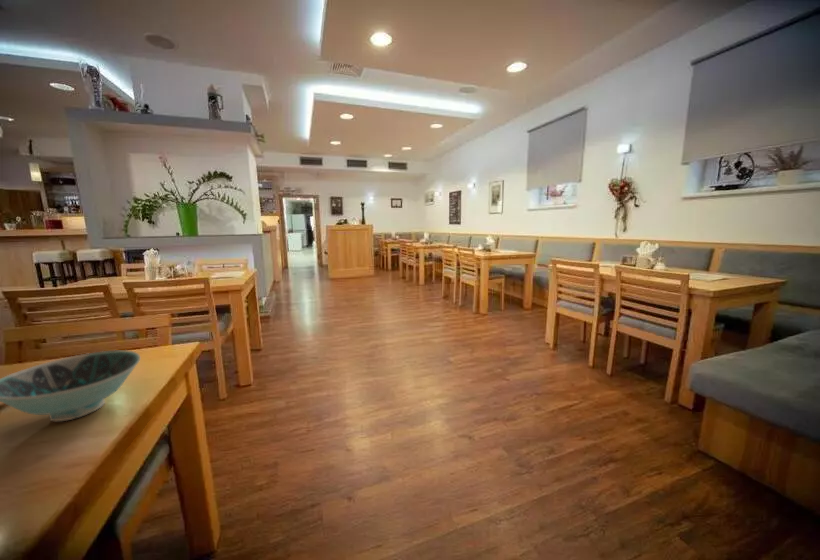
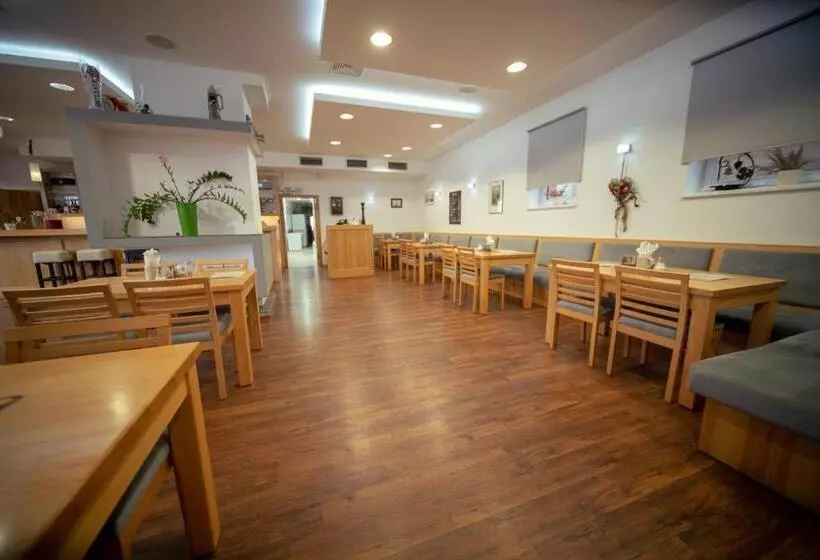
- bowl (75, 390)
